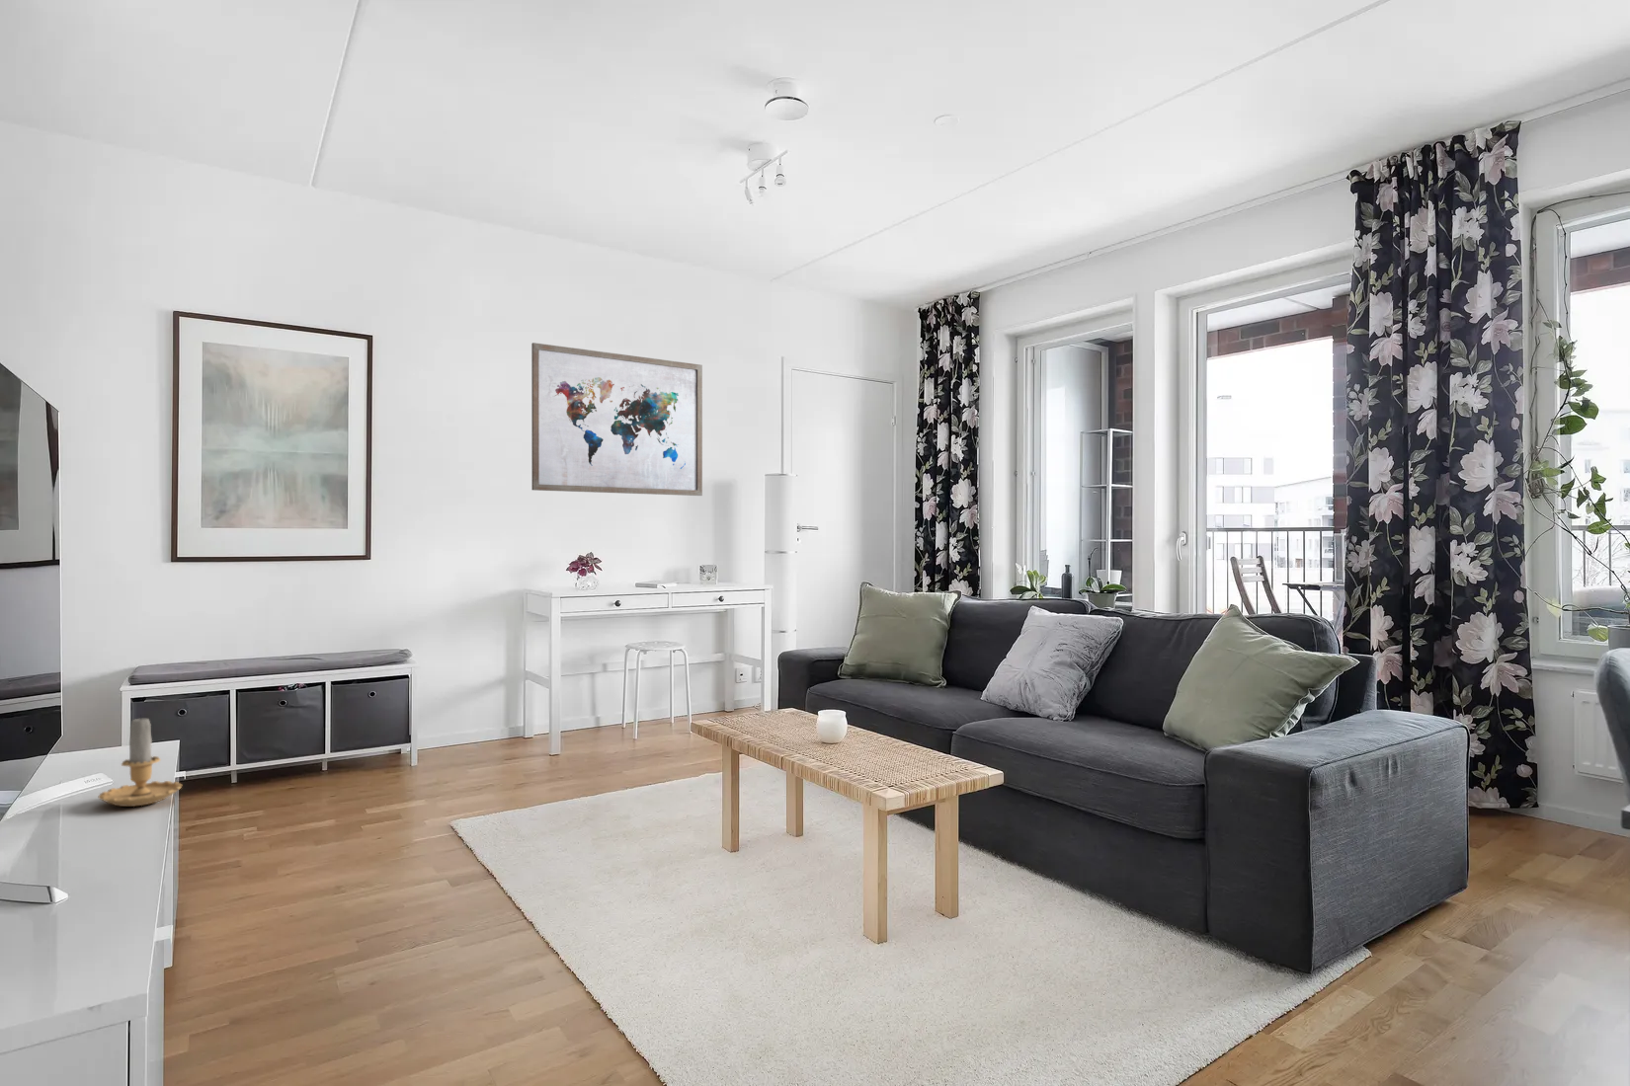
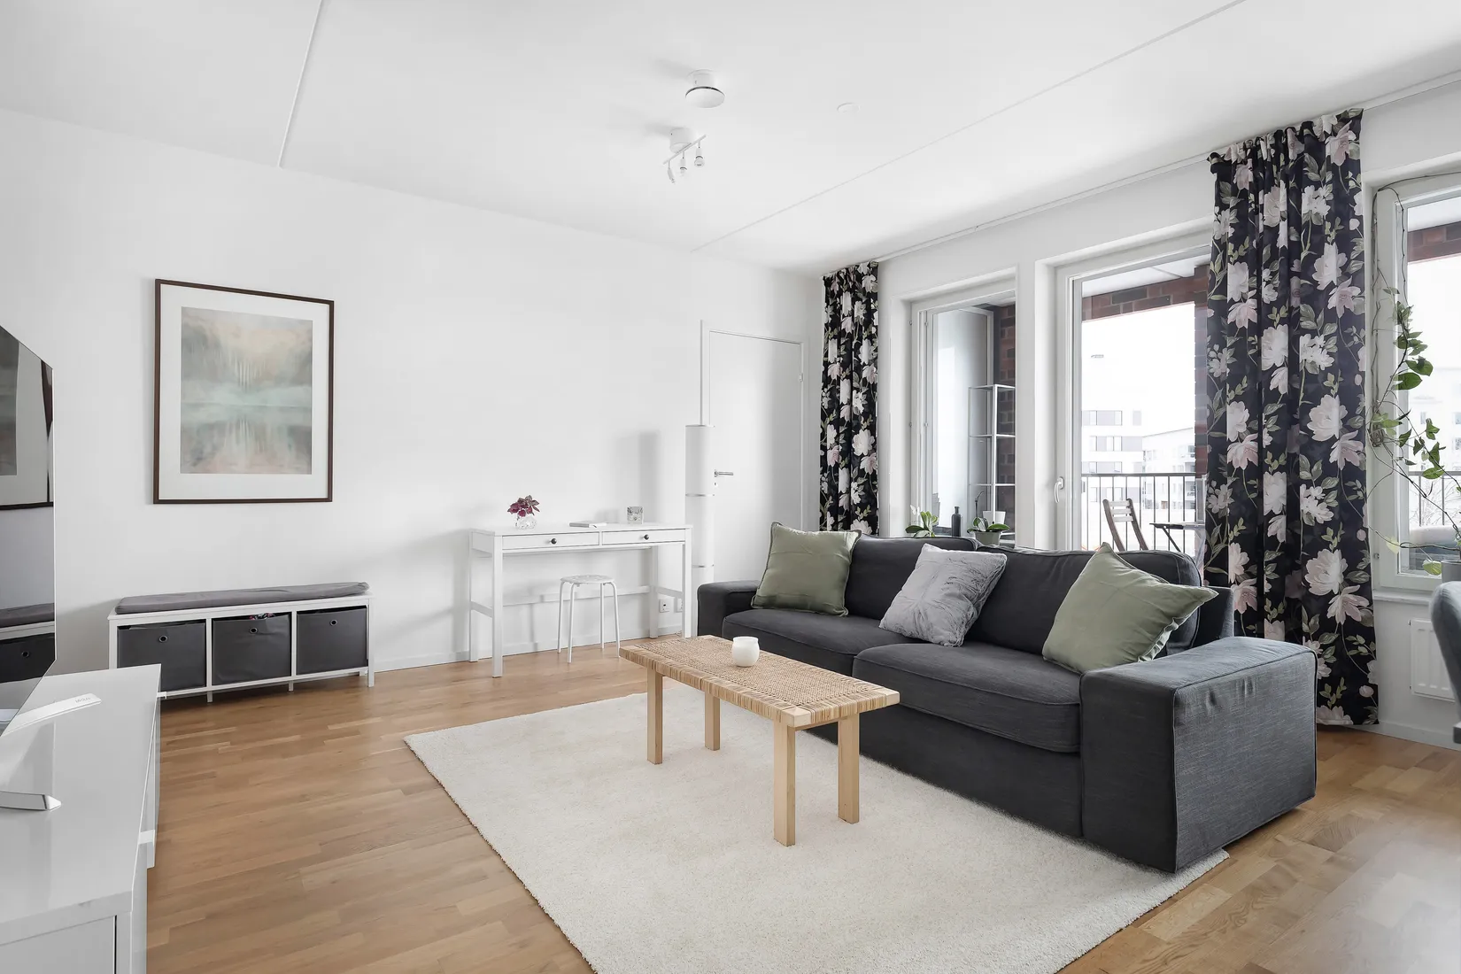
- wall art (621, 423)
- candle (141, 756)
